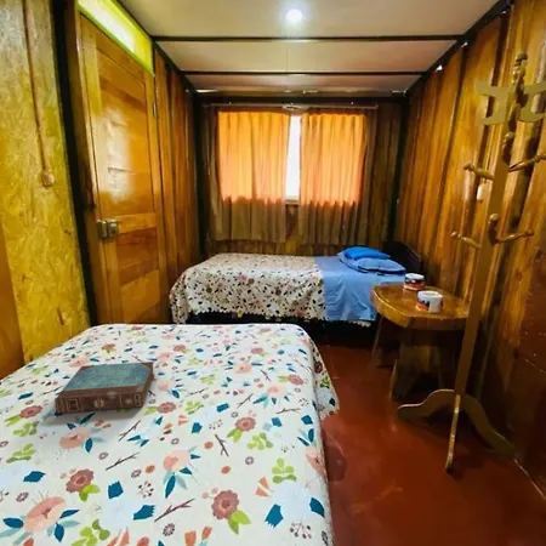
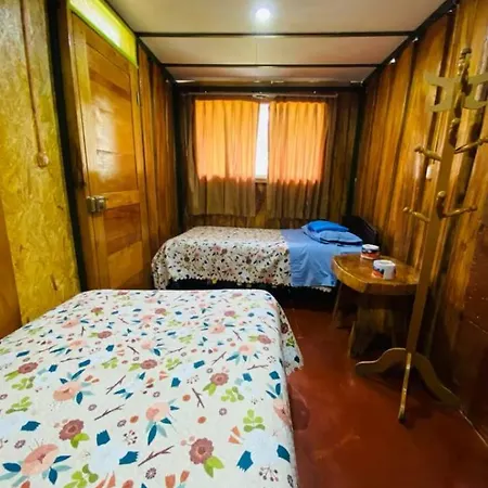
- book (110, 385)
